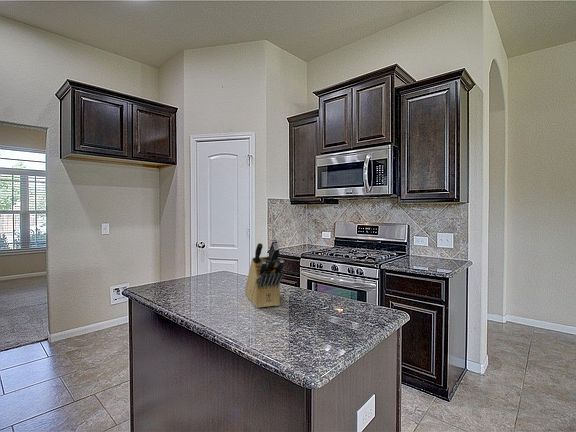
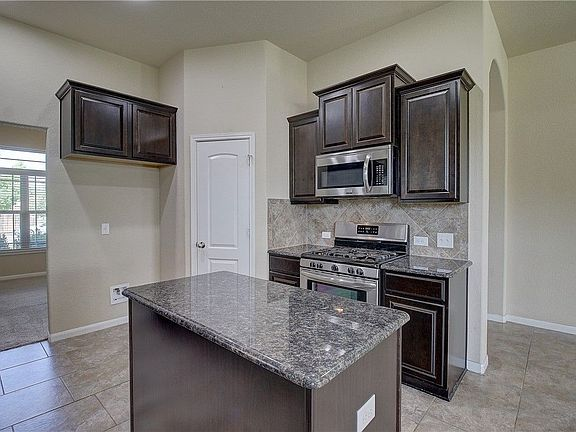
- knife block (263, 270)
